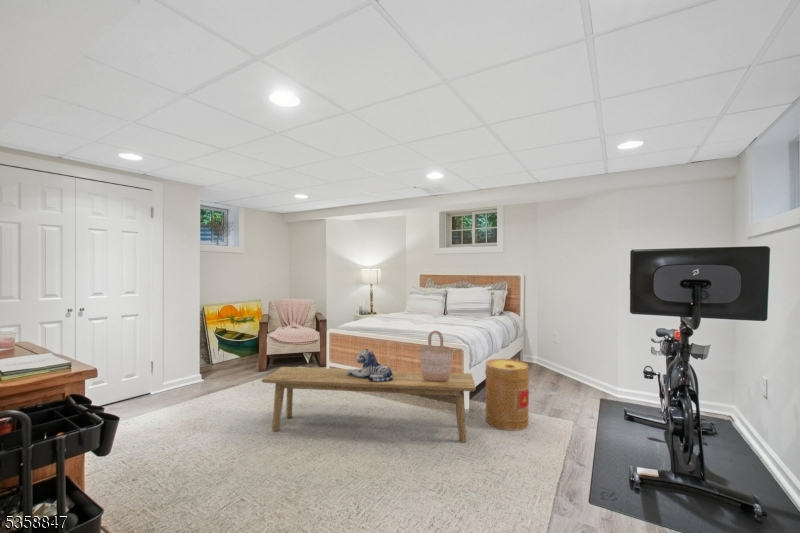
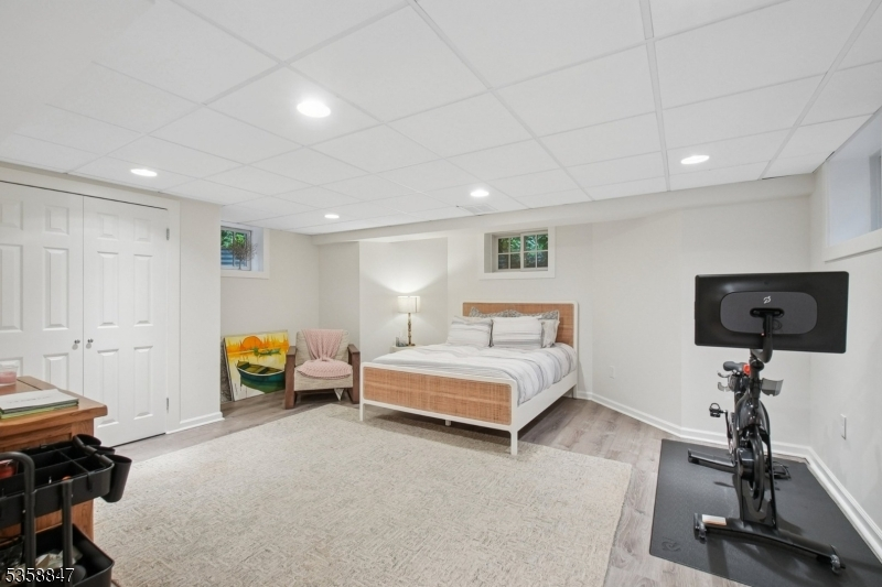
- bench (369, 391)
- basket (506, 392)
- shopping bag (436, 355)
- plush toy (369, 363)
